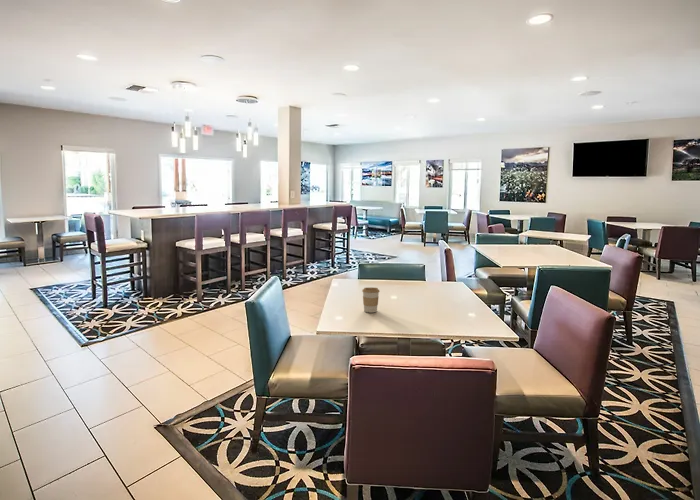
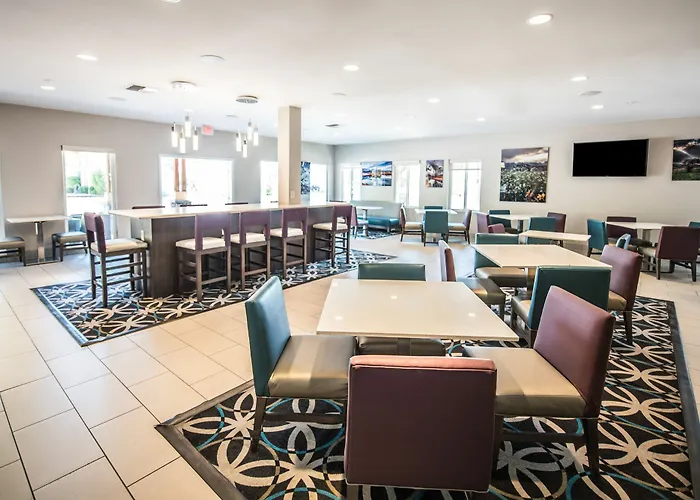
- coffee cup (370, 299)
